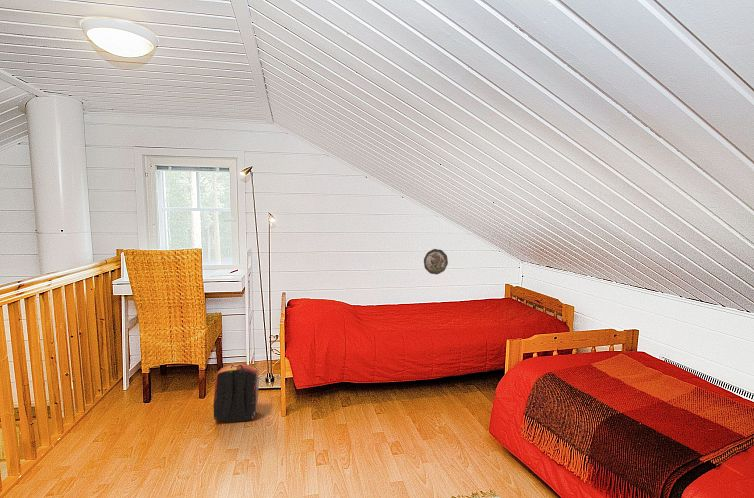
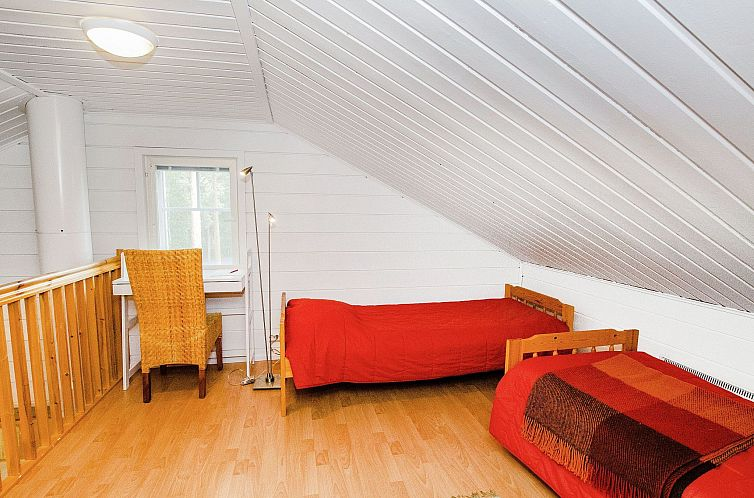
- backpack (236, 389)
- decorative plate (435, 261)
